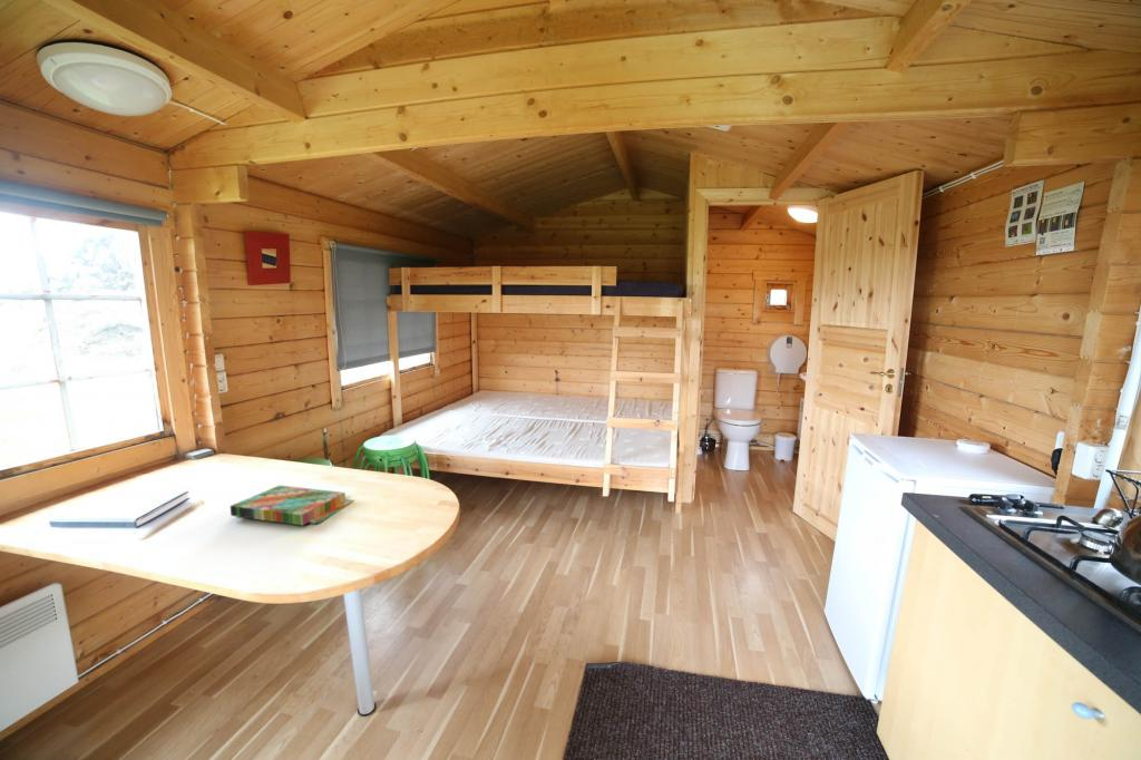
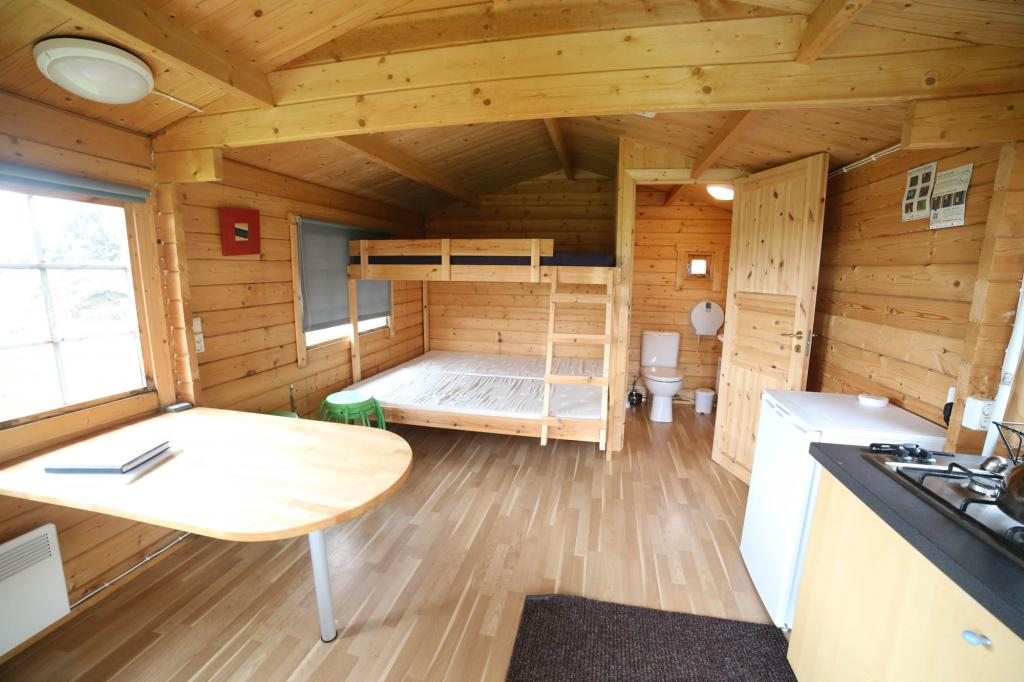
- board game (291, 504)
